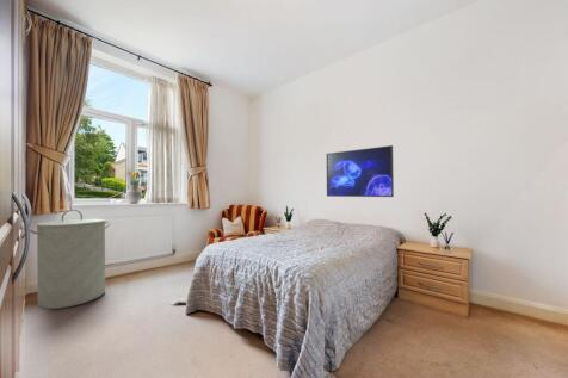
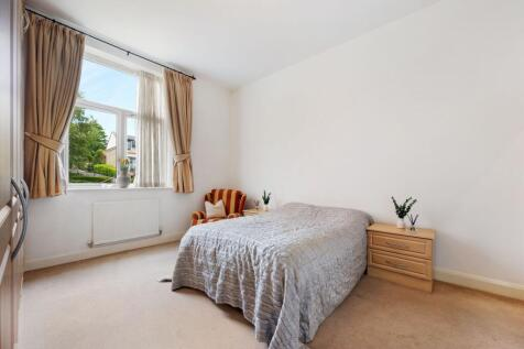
- laundry hamper (73, 253)
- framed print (357, 173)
